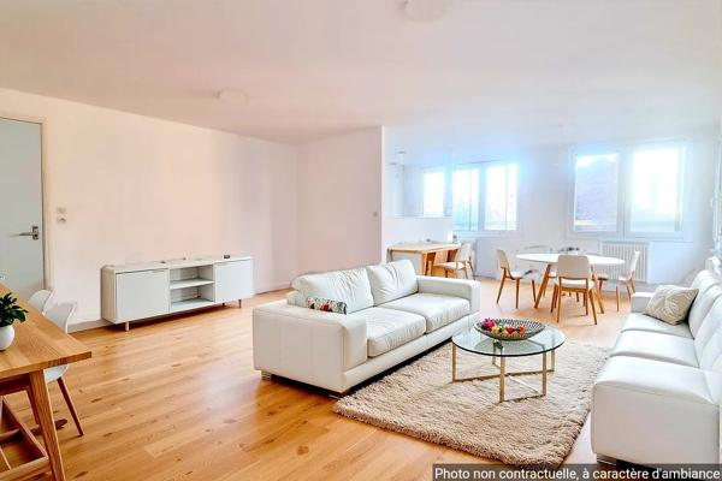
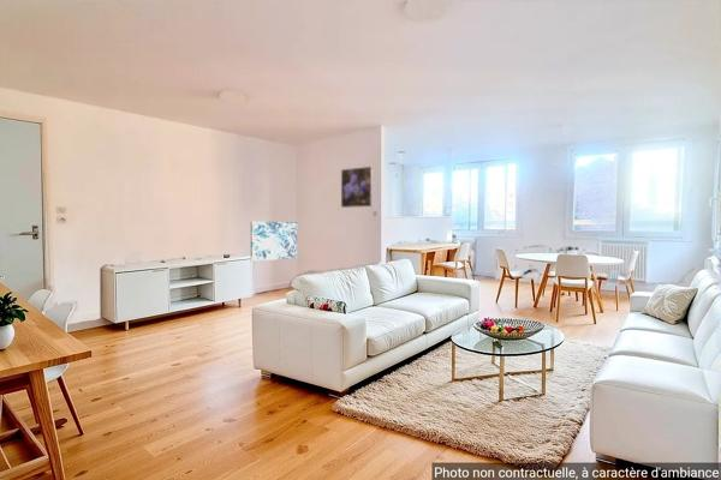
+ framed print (356, 187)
+ wall art (274, 240)
